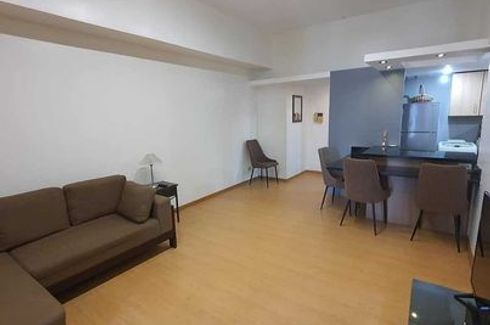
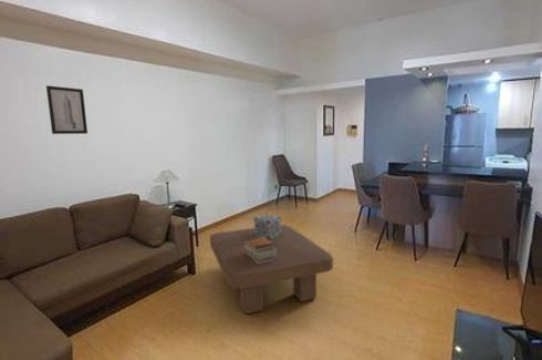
+ wall art (67, 111)
+ coffee table (265, 264)
+ decorative box (267, 226)
+ book stack (259, 248)
